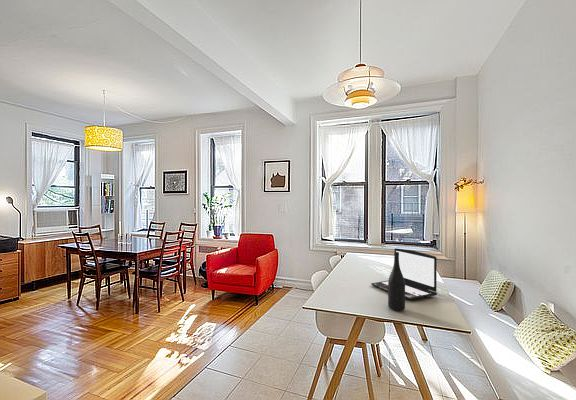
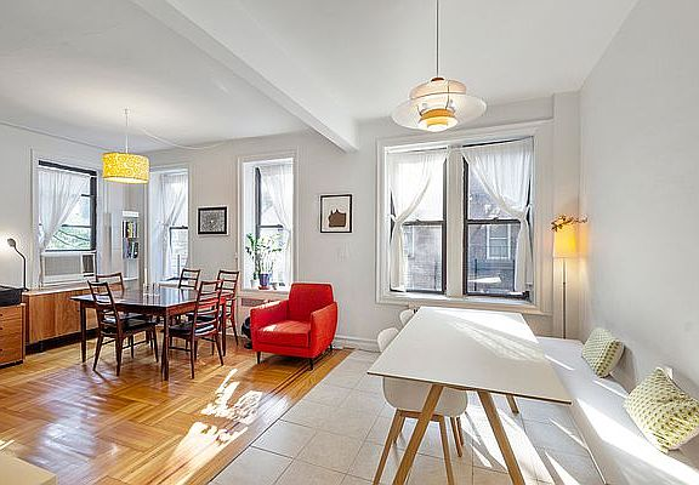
- laptop (401, 271)
- wine bottle (396, 280)
